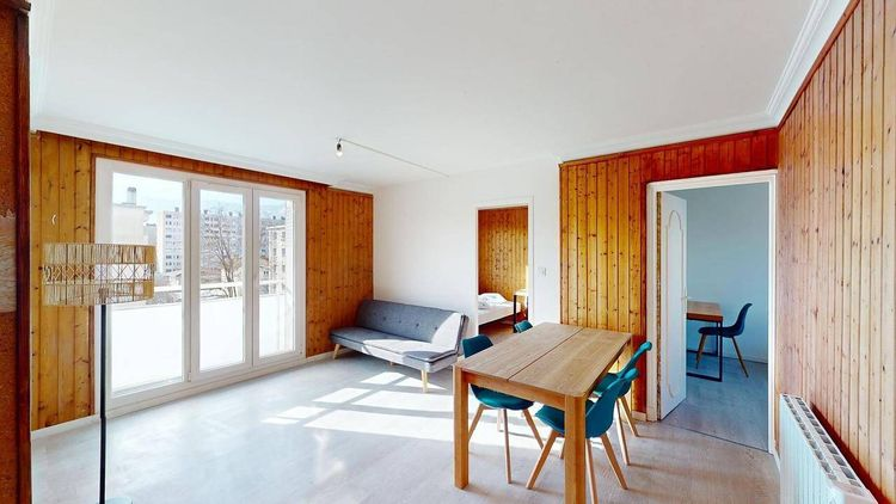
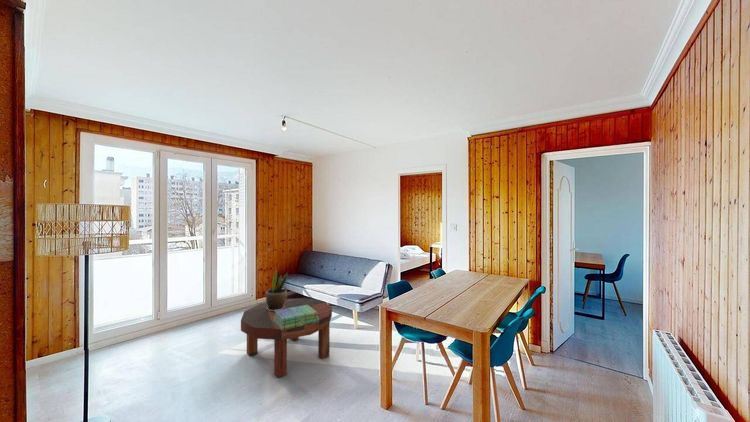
+ coffee table (288, 333)
+ potted plant (276, 289)
+ stack of books (295, 316)
